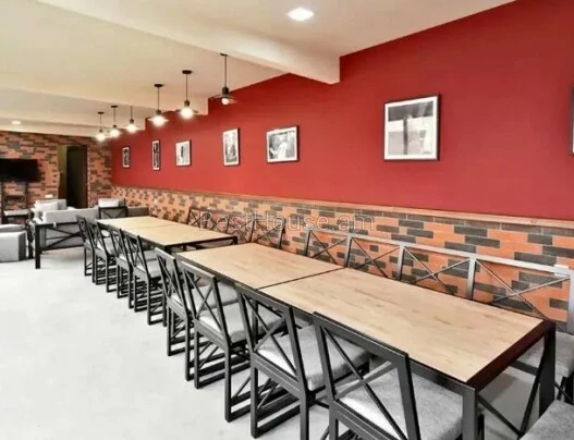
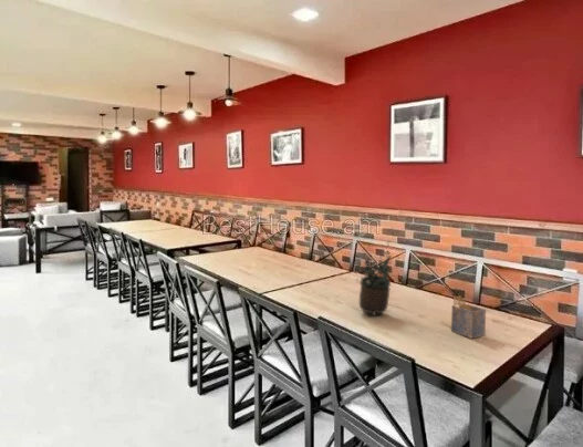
+ napkin holder (468, 315)
+ potted plant (378, 278)
